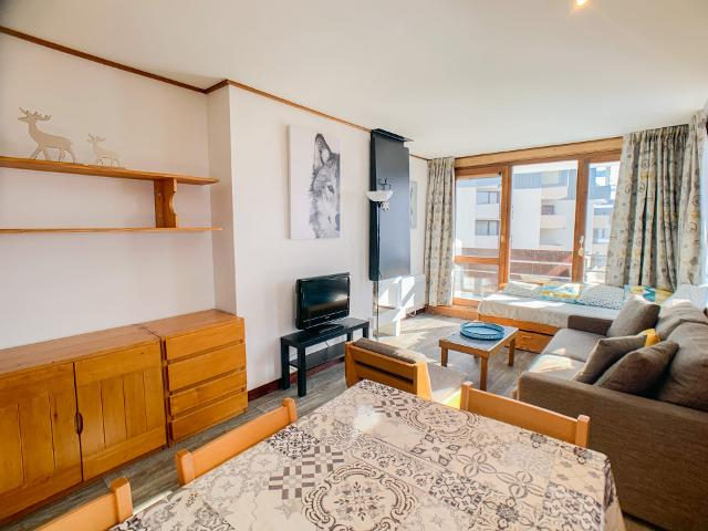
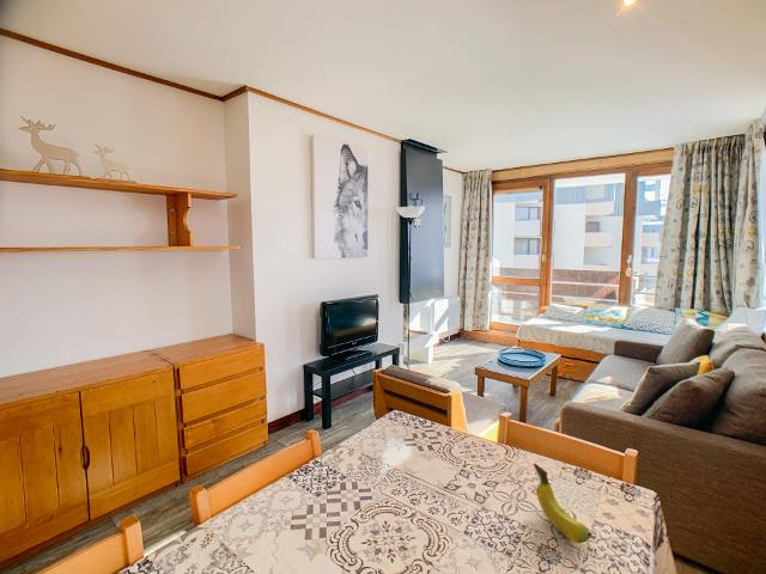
+ fruit (559, 506)
